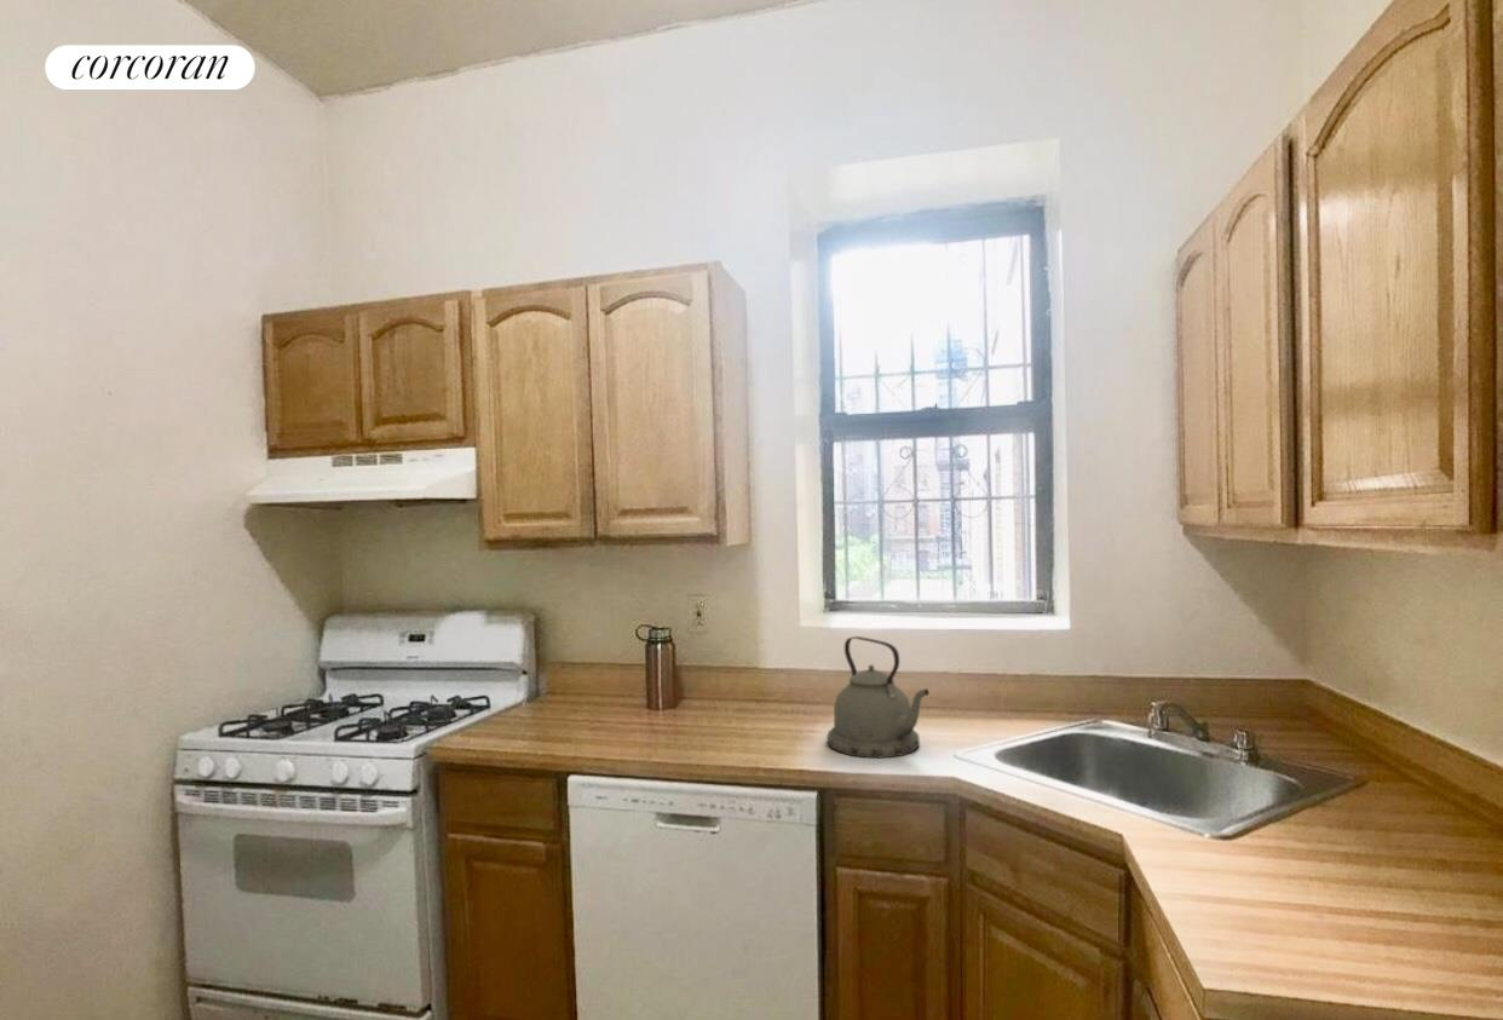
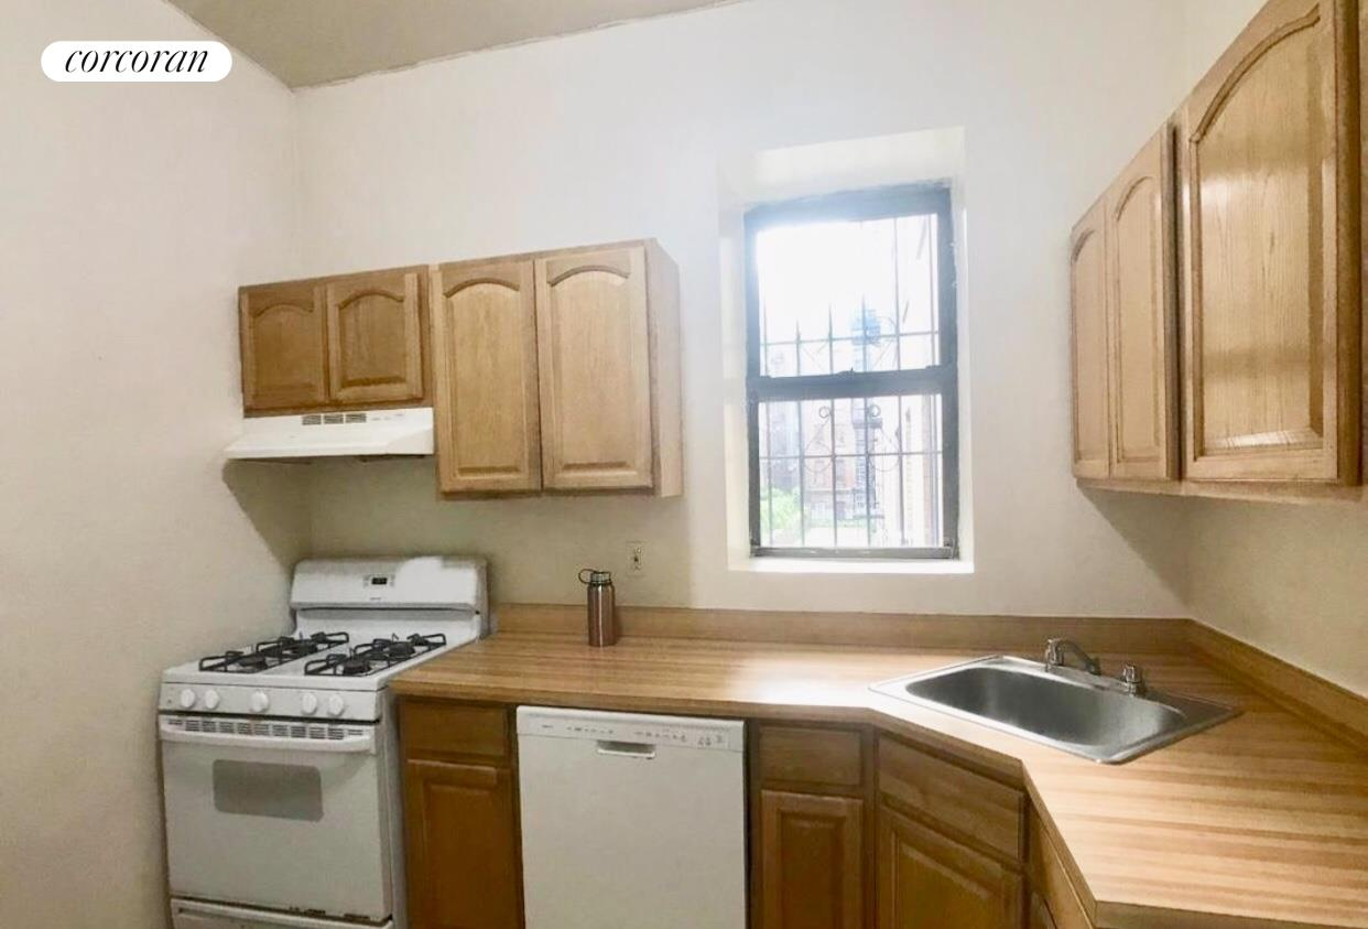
- kettle (877, 692)
